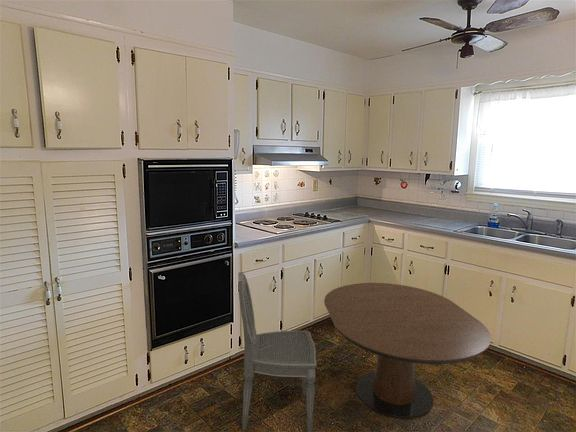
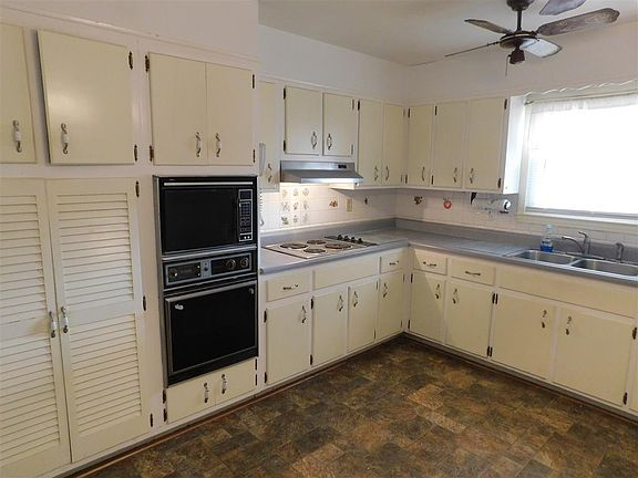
- dining chair (276, 344)
- dining table (406, 352)
